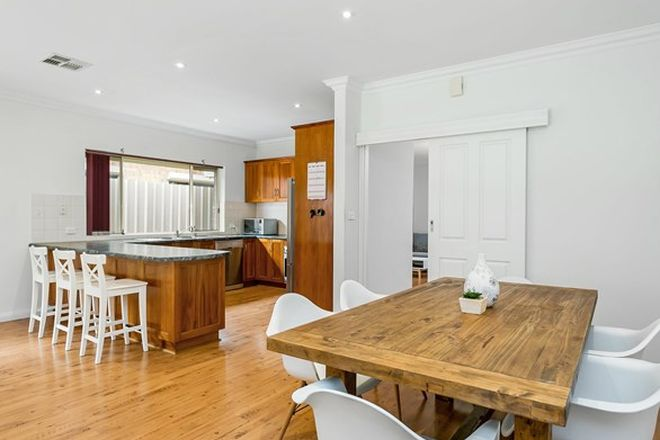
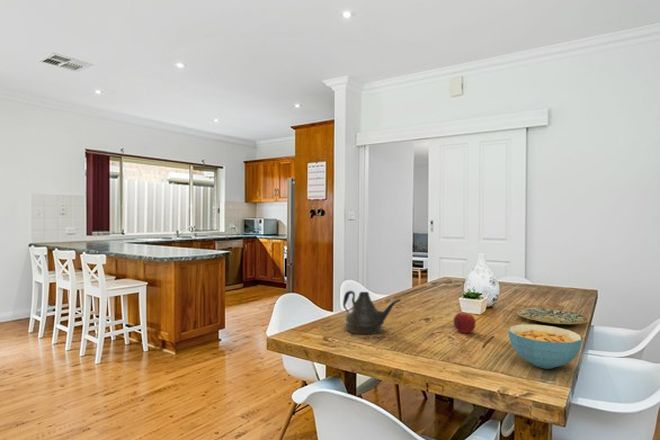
+ teapot (370, 312)
+ cereal bowl (543, 348)
+ plate (551, 318)
+ fruit (464, 322)
